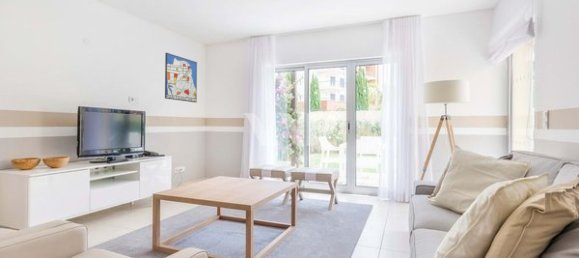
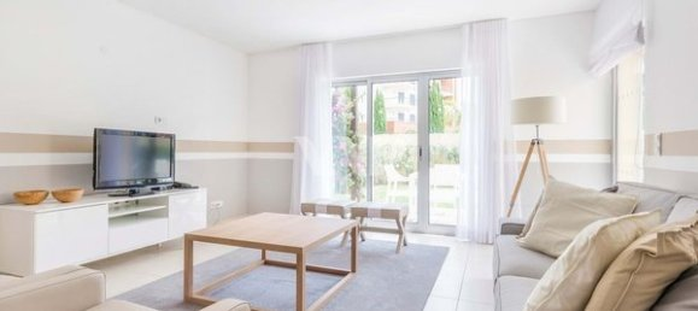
- wall art (182, 79)
